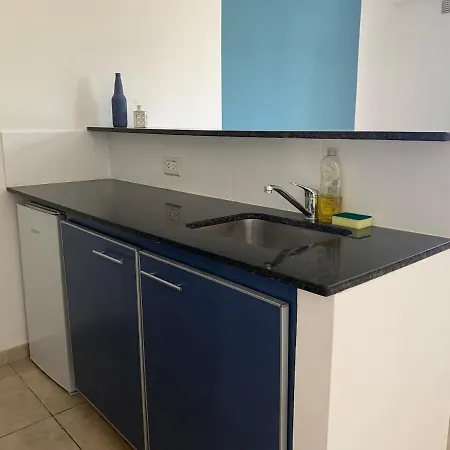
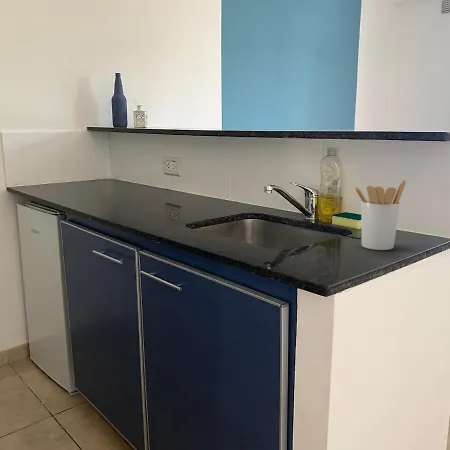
+ utensil holder (379, 214)
